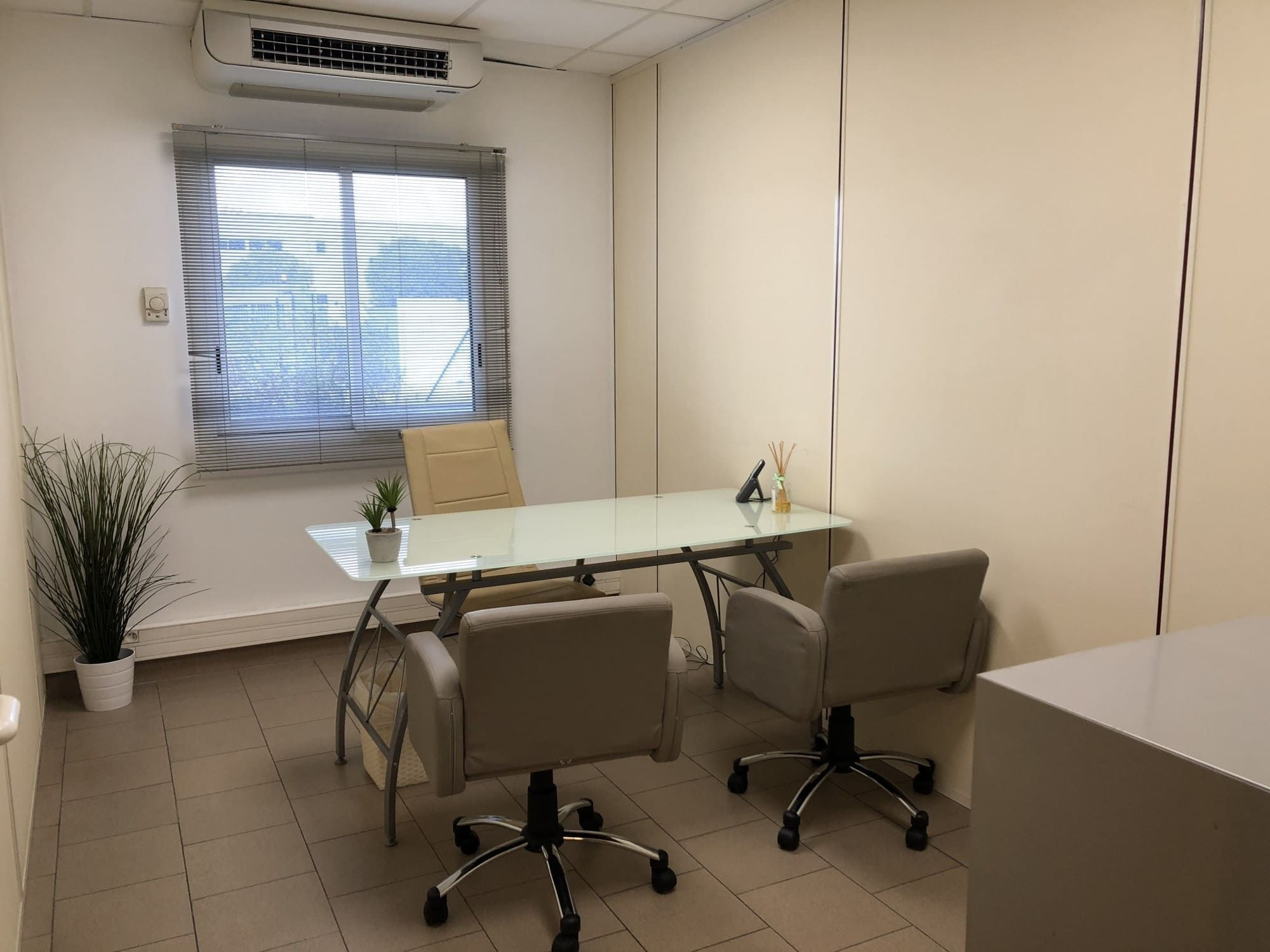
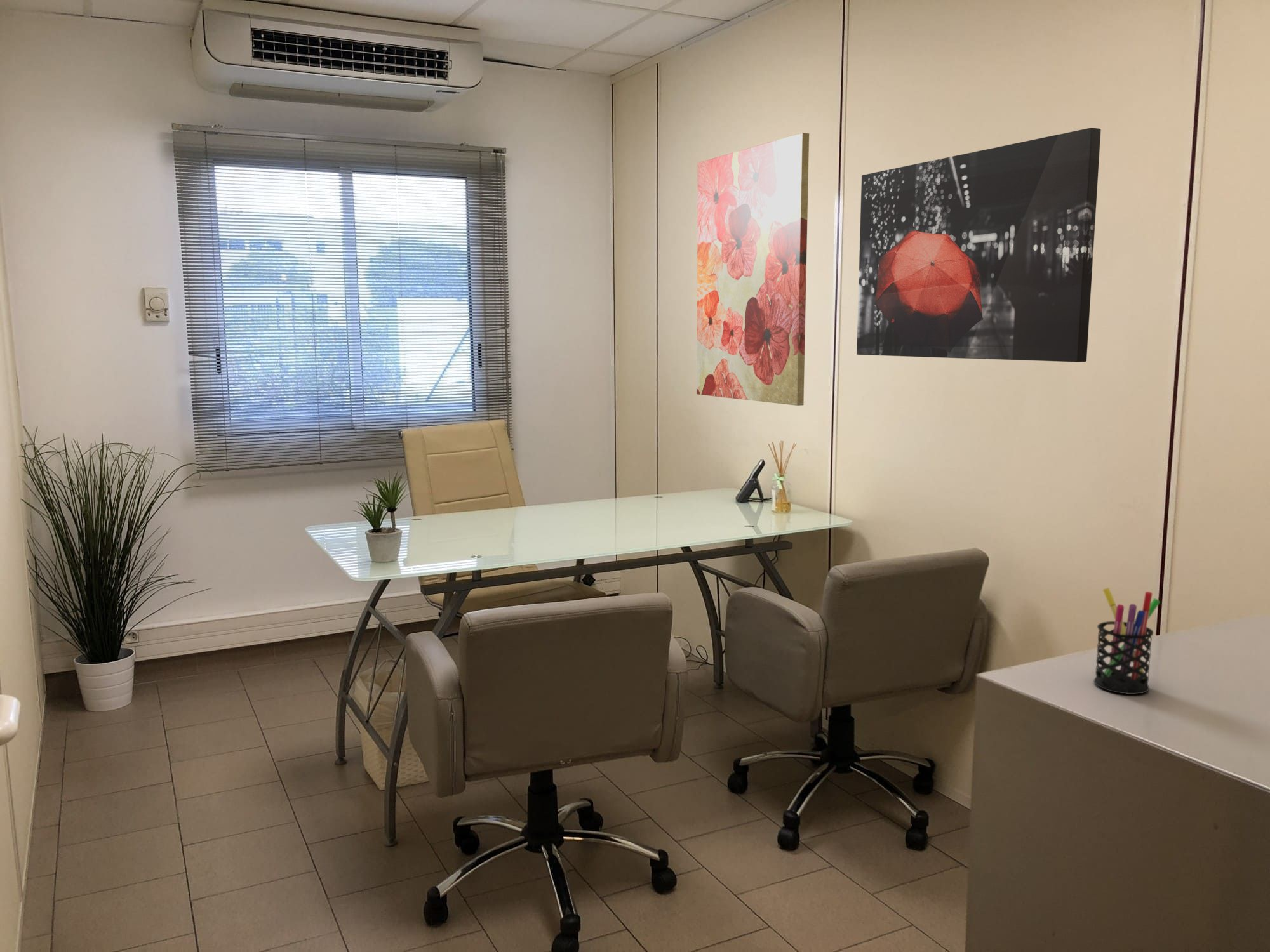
+ pen holder (1132, 636)
+ wall art (961, 258)
+ wall art (747, 276)
